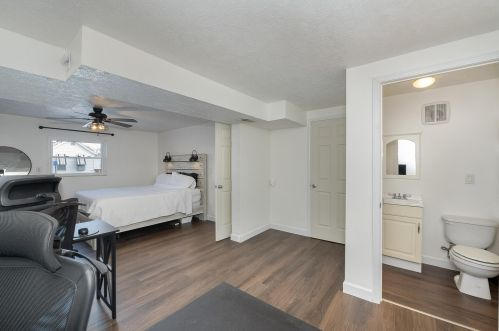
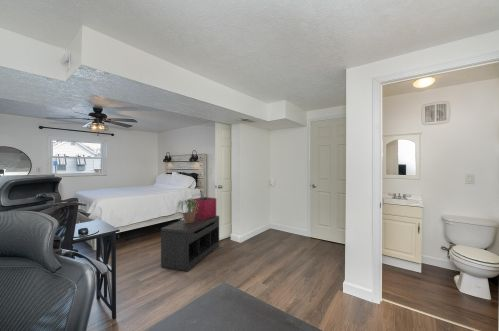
+ storage bin (204, 207)
+ bench (193, 238)
+ potted plant (189, 211)
